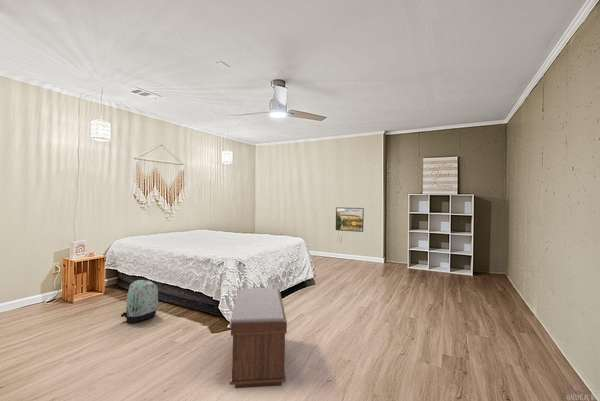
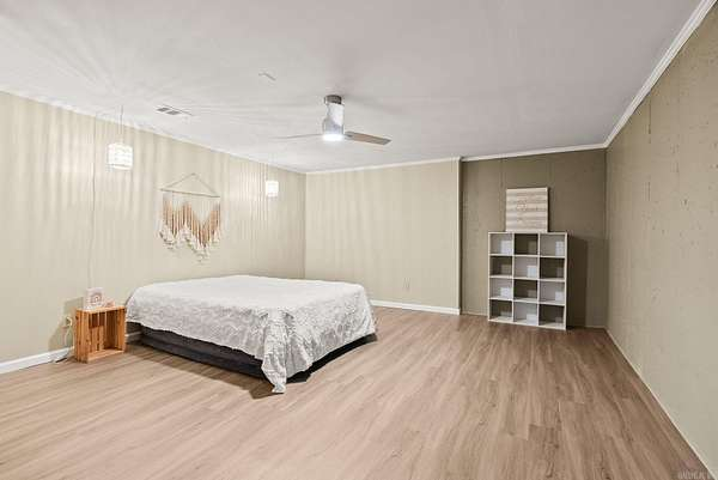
- bench (258, 330)
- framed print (349, 219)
- backpack (143, 299)
